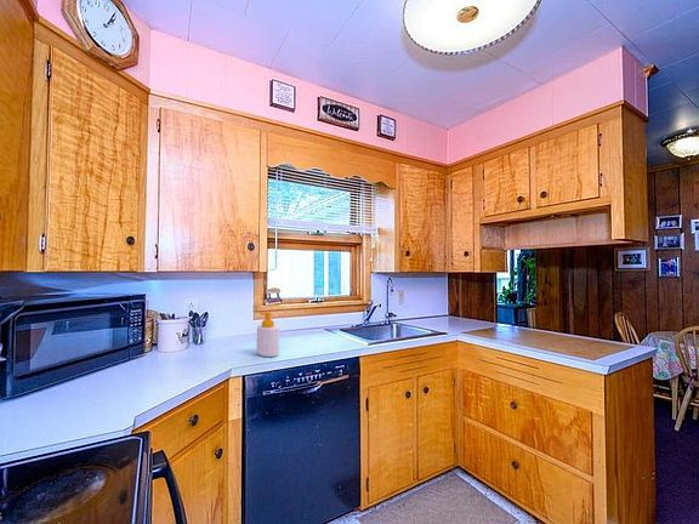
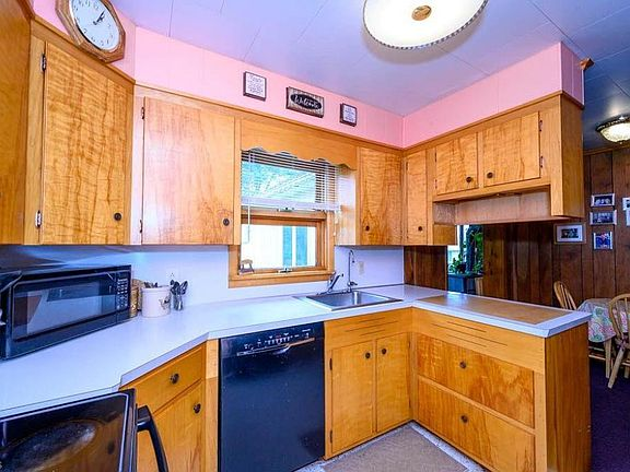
- soap bottle (267, 332)
